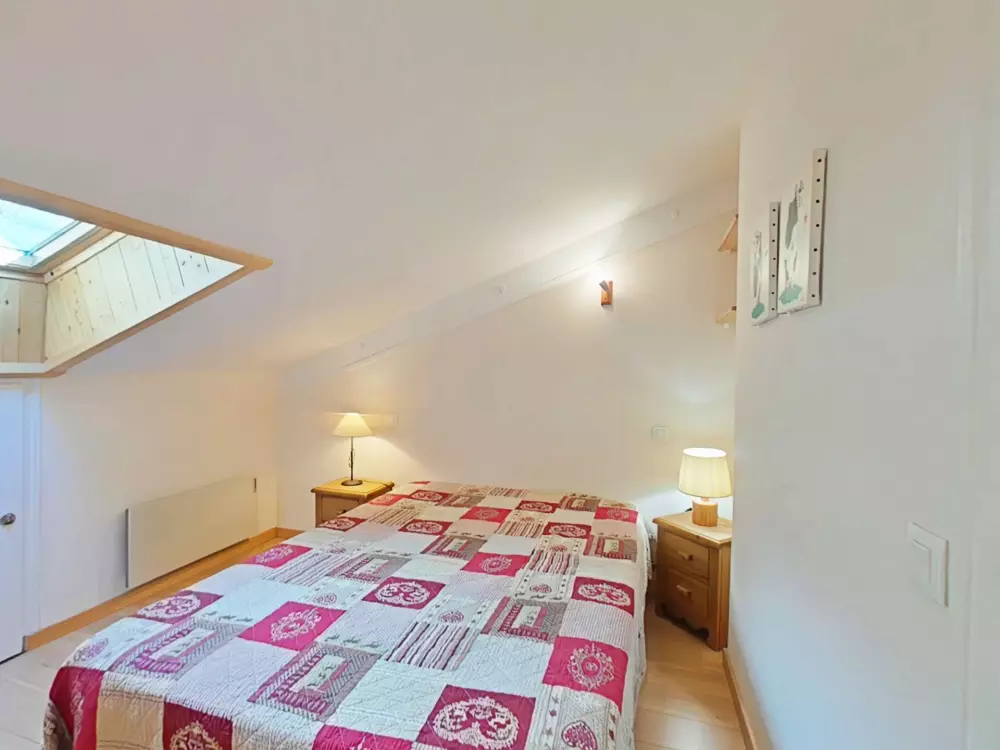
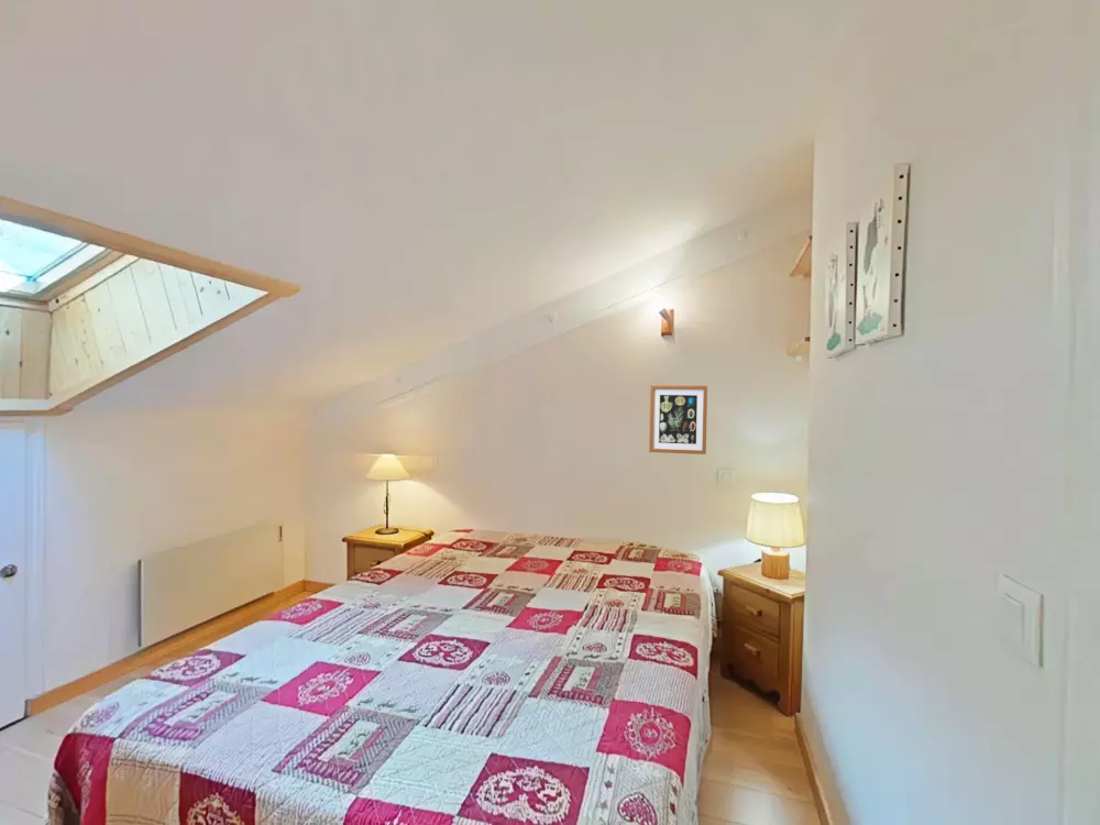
+ wall art (678, 419)
